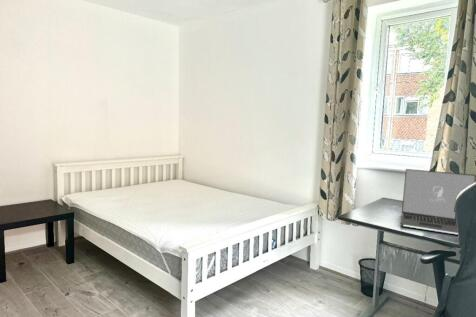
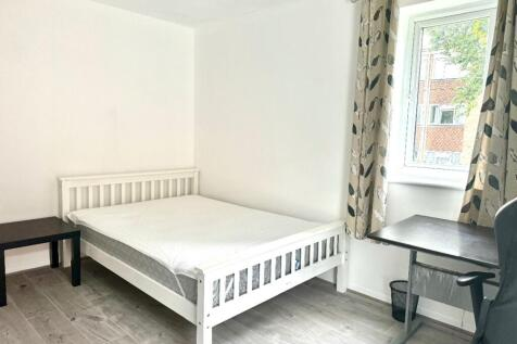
- laptop (439, 199)
